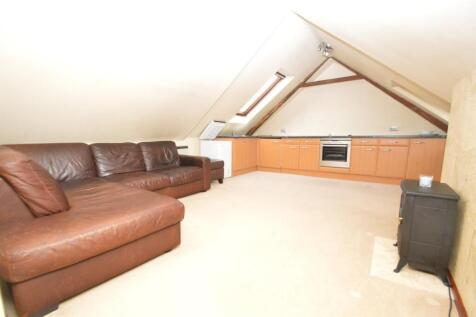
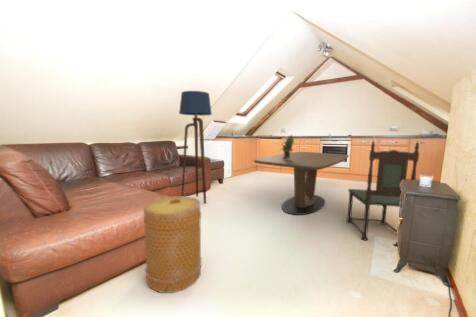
+ dining table (305, 180)
+ dining chair (378, 186)
+ basket (174, 239)
+ floor lamp (196, 148)
+ potted plant (287, 147)
